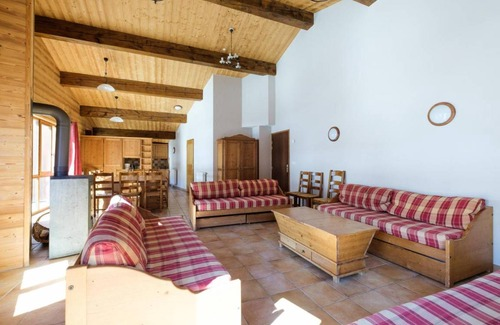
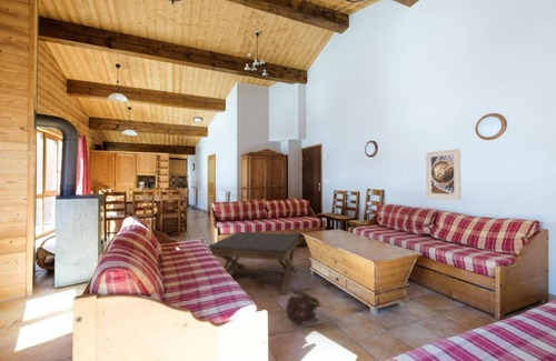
+ backpack (302, 307)
+ coffee table (258, 258)
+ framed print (441, 174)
